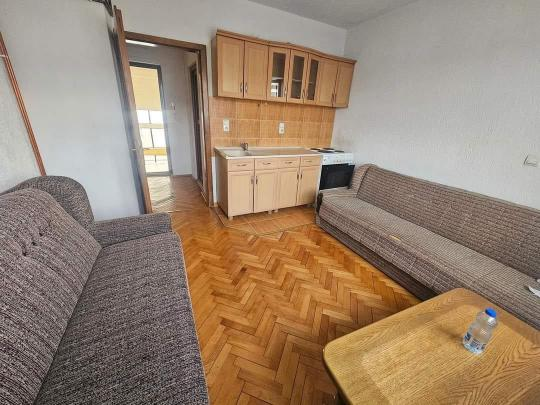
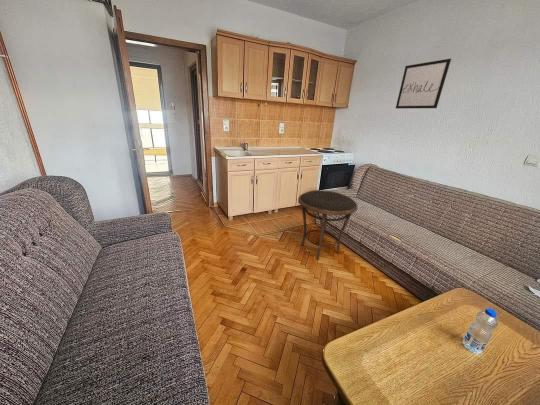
+ side table (323, 224)
+ wall art (420, 86)
